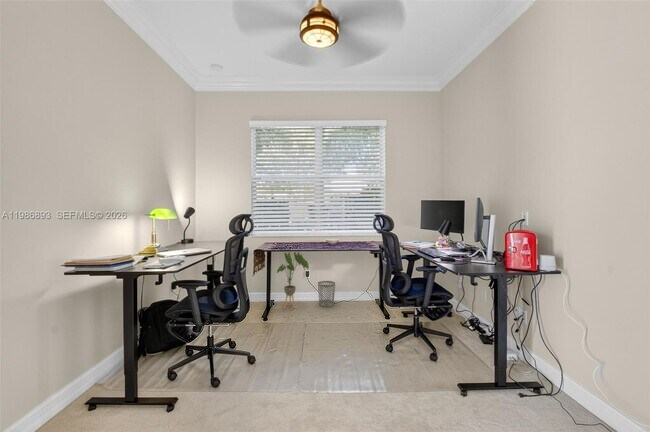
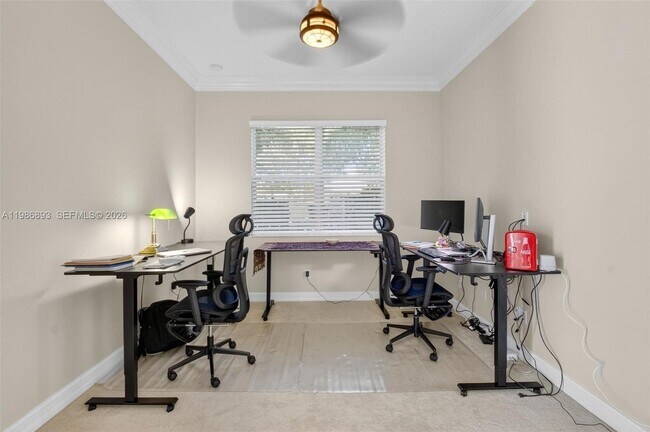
- wastebasket (326, 293)
- house plant (291, 279)
